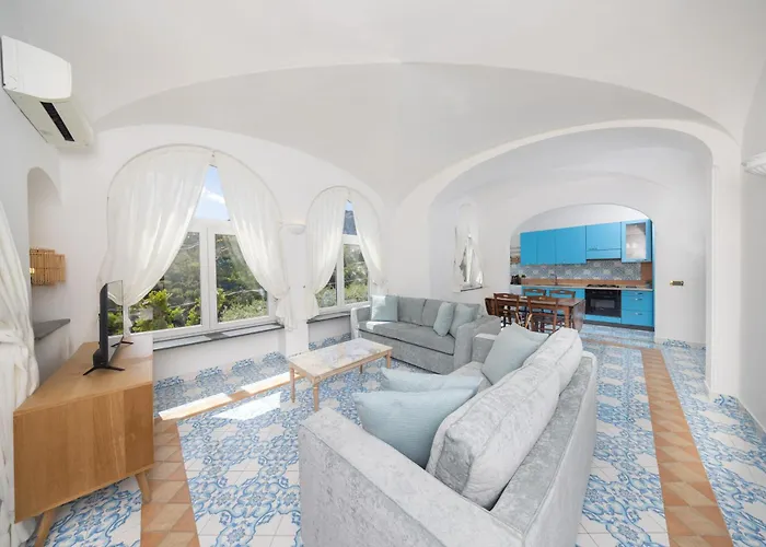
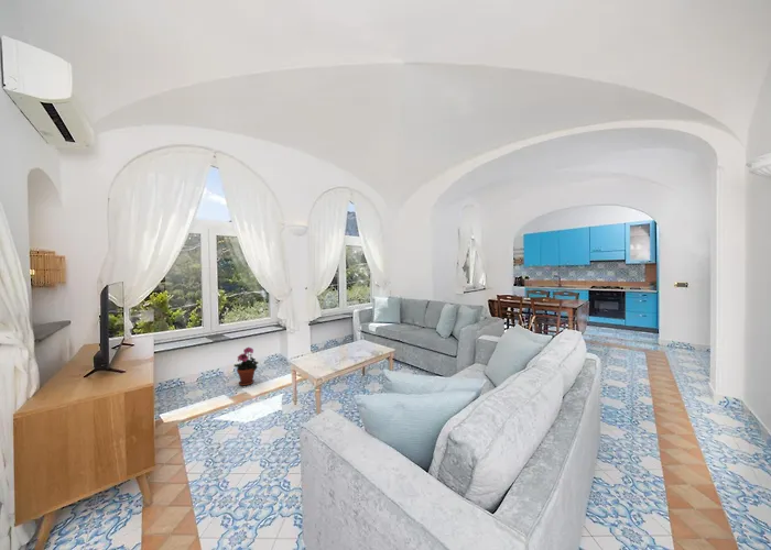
+ potted plant (246, 365)
